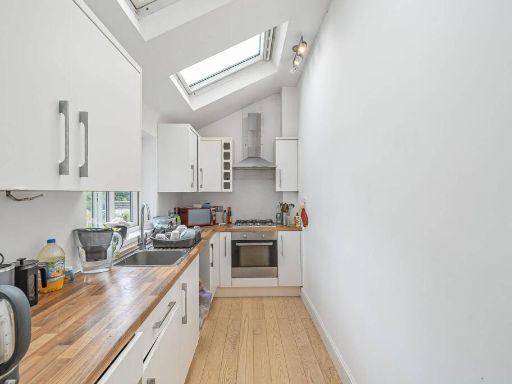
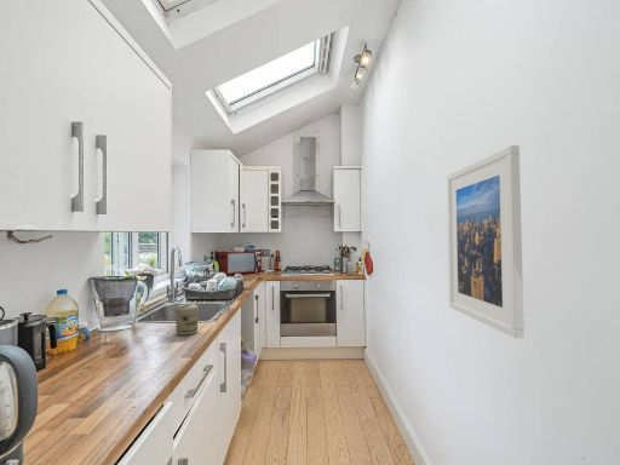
+ jar (186, 318)
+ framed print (477, 241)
